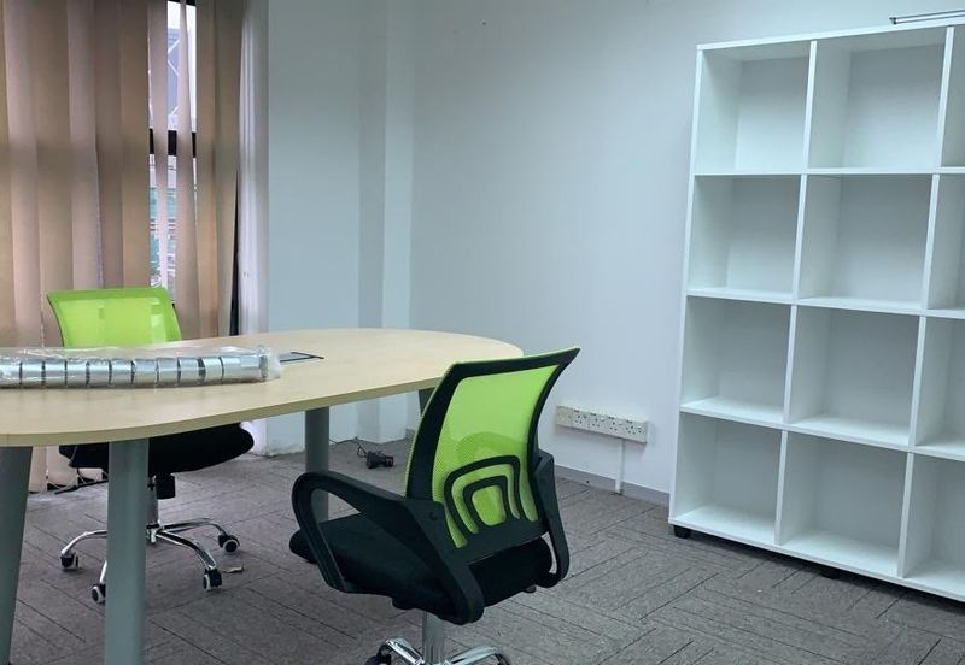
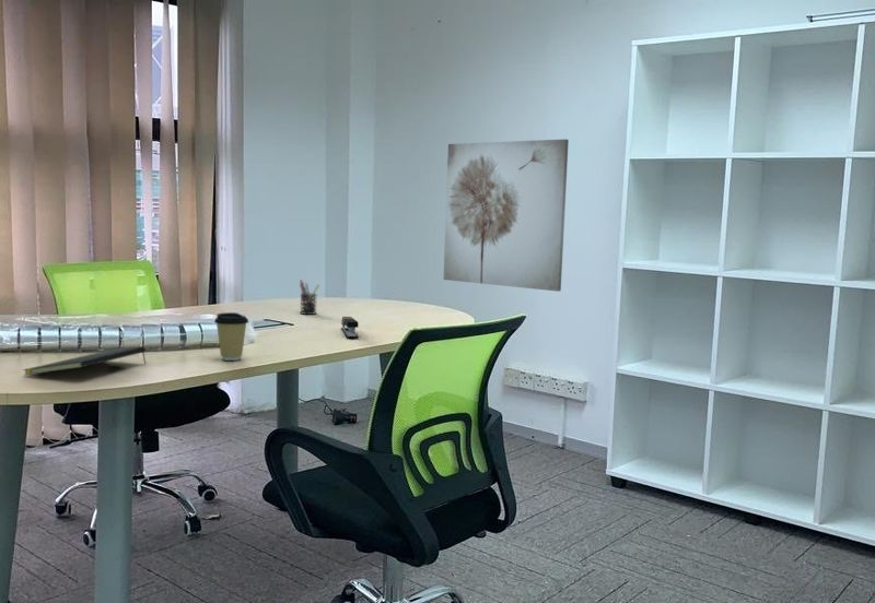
+ wall art (501, 214)
+ stapler (349, 326)
+ notepad (86, 359)
+ coffee cup (231, 336)
+ pen holder (306, 296)
